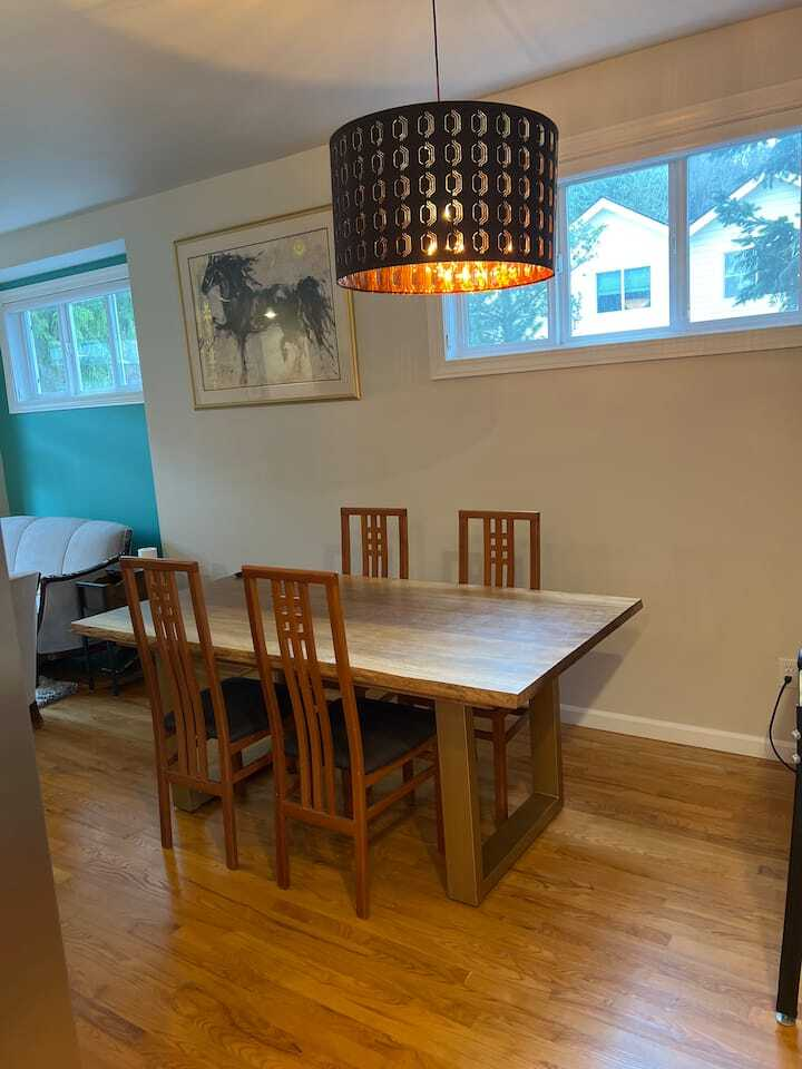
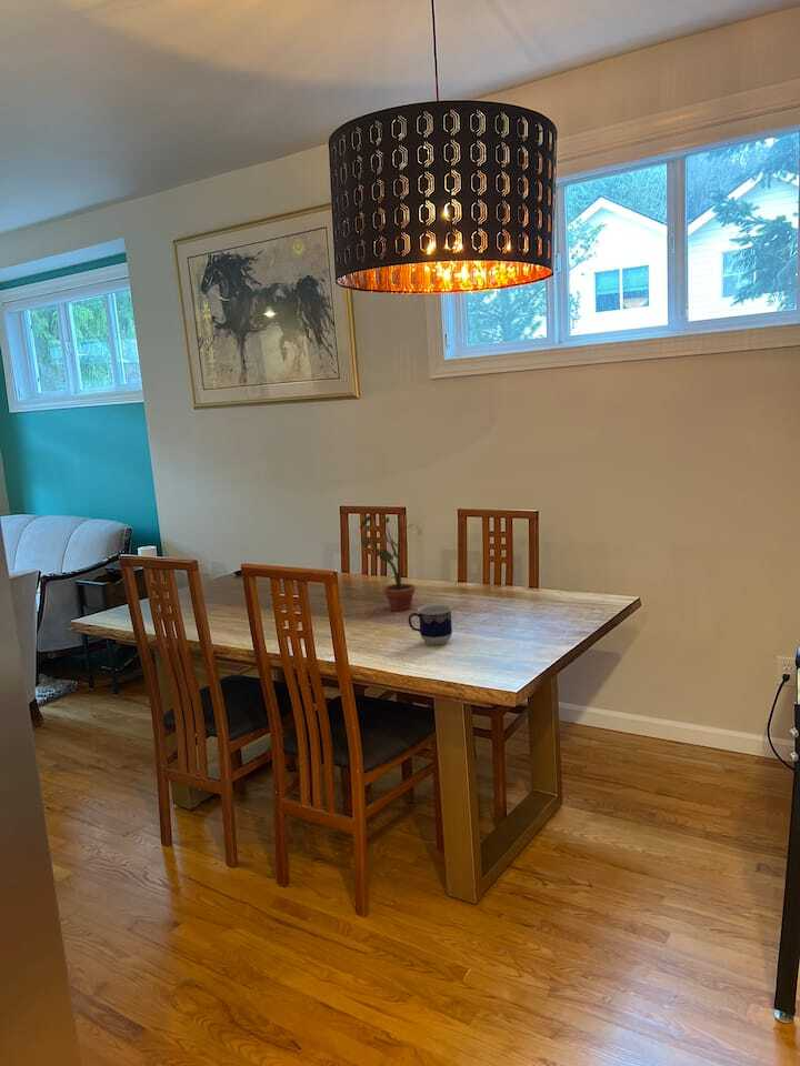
+ potted plant (391, 559)
+ cup (430, 625)
